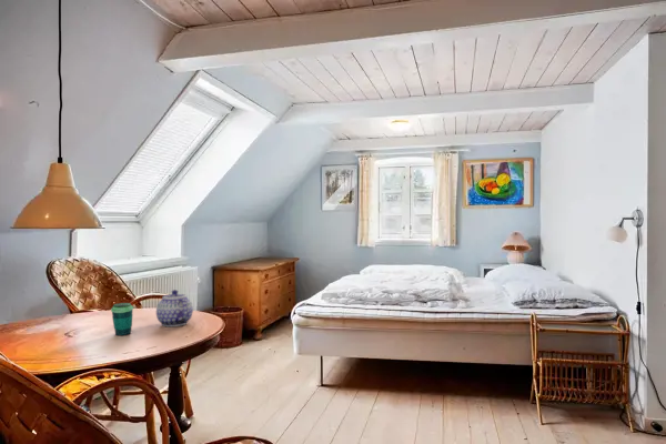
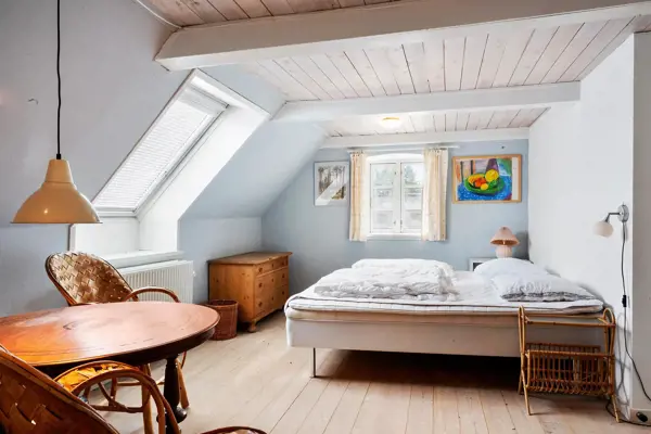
- cup (122, 319)
- teapot (174, 306)
